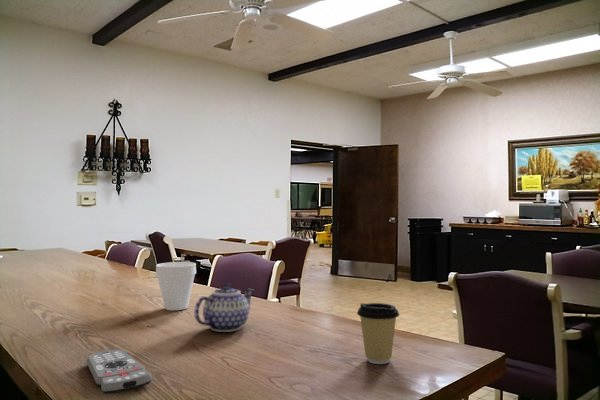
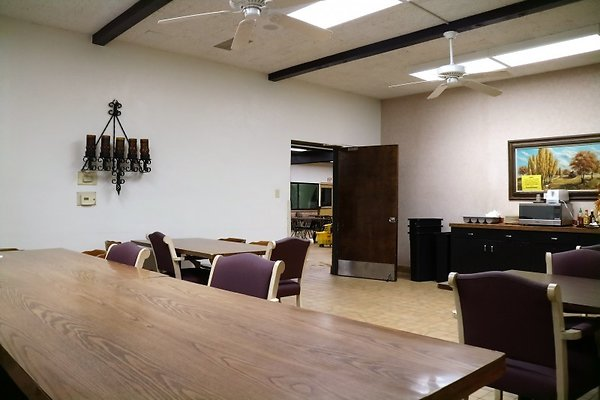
- coffee cup (378, 332)
- cup (176, 286)
- teapot (226, 305)
- remote control (115, 369)
